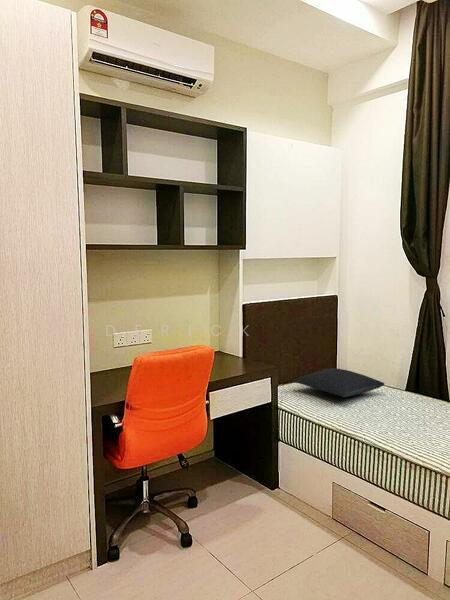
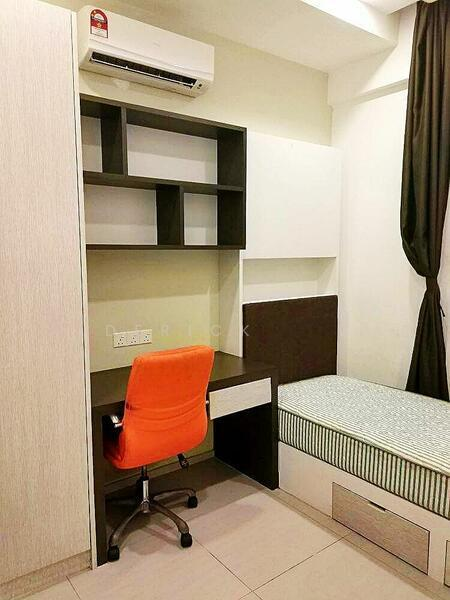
- pillow (337, 382)
